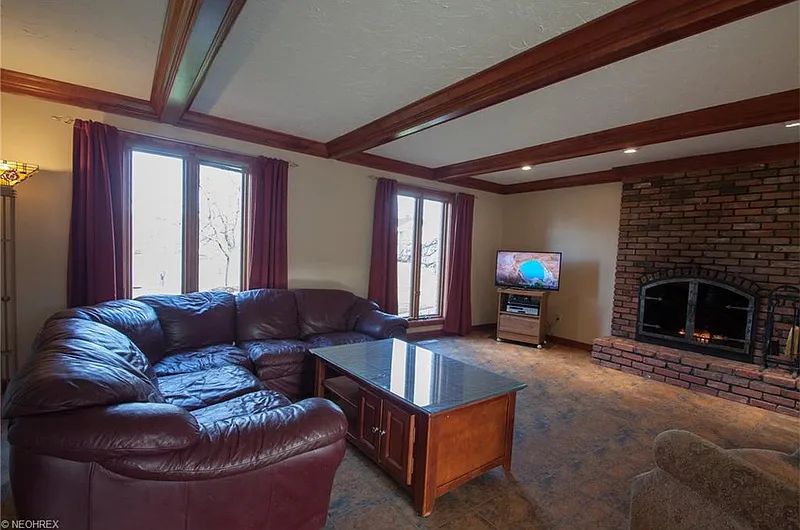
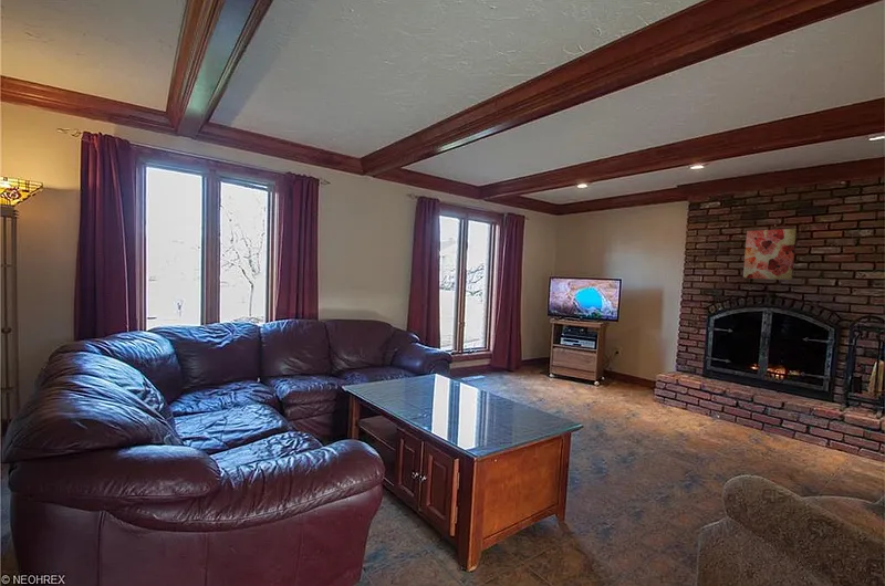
+ wall art (768, 254)
